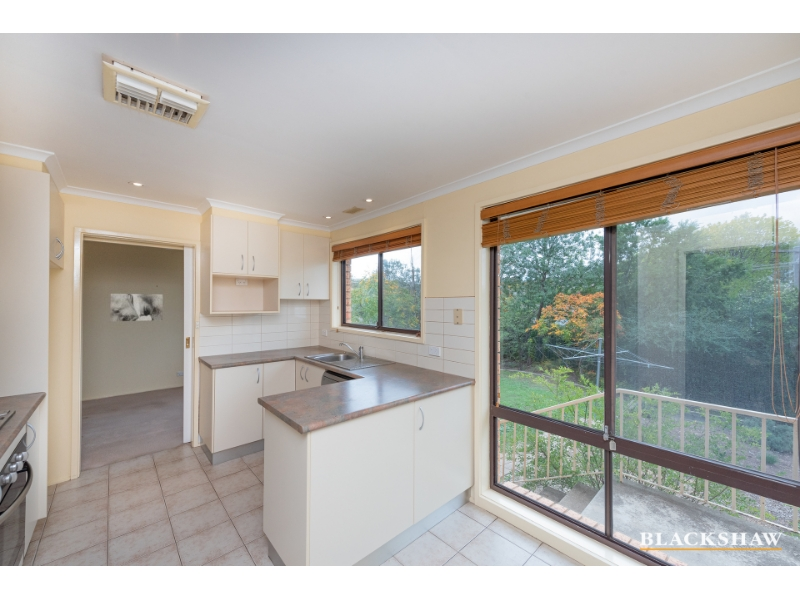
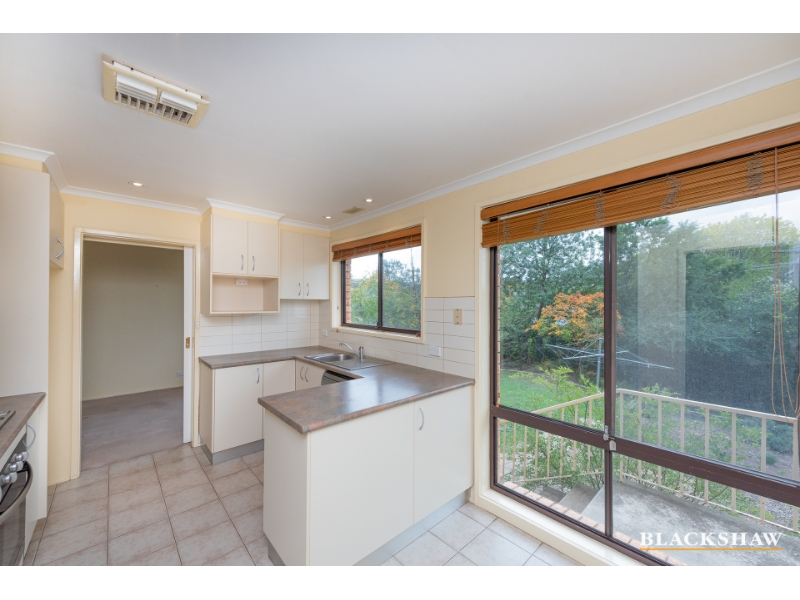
- wall art (137, 307)
